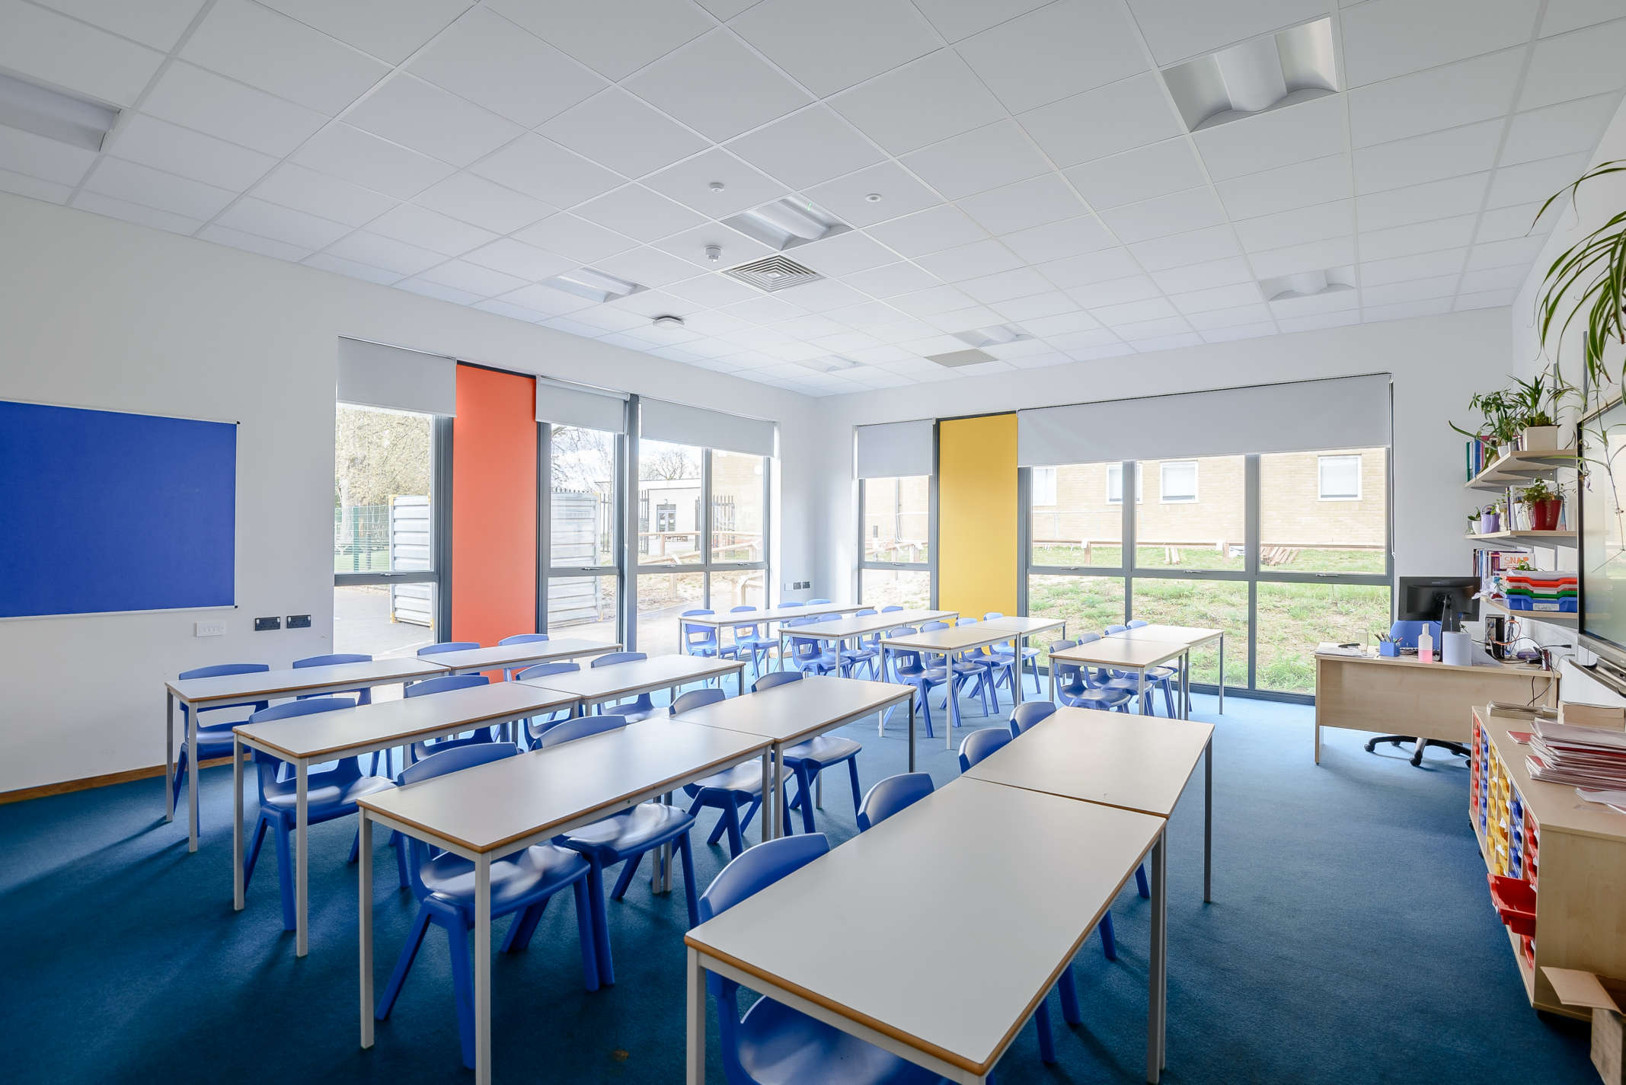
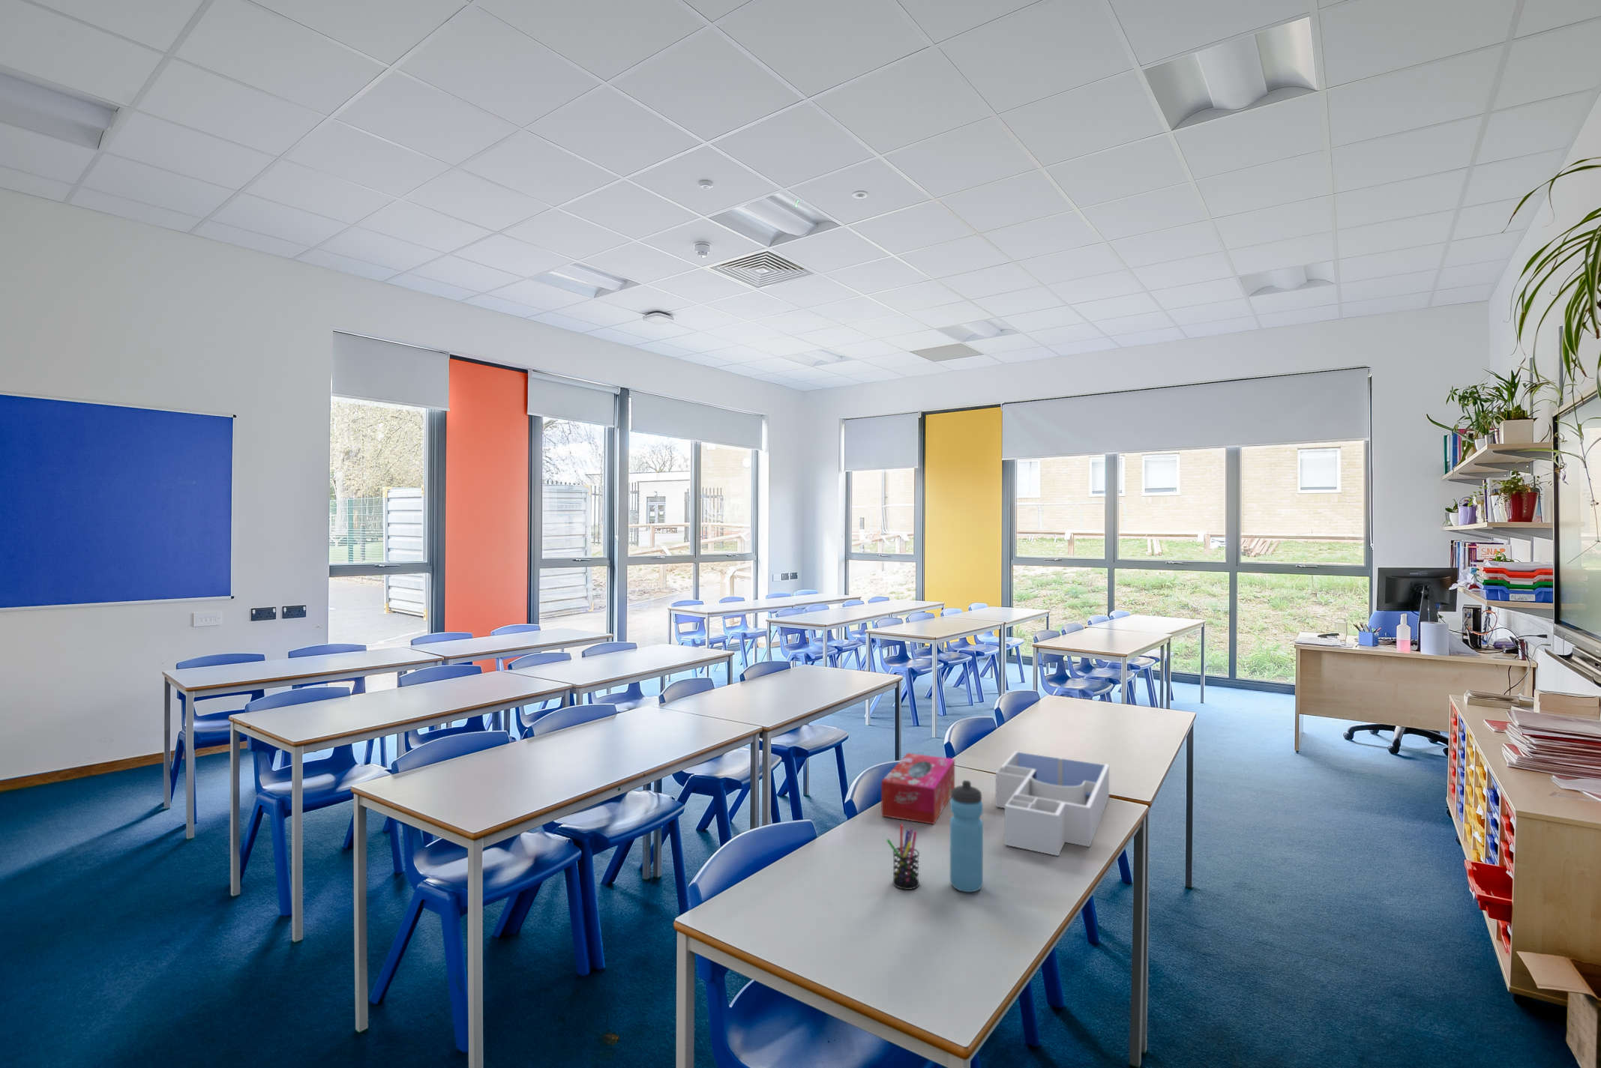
+ tissue box (919, 786)
+ pen holder (902, 856)
+ desk organizer (1044, 799)
+ water bottle (966, 833)
